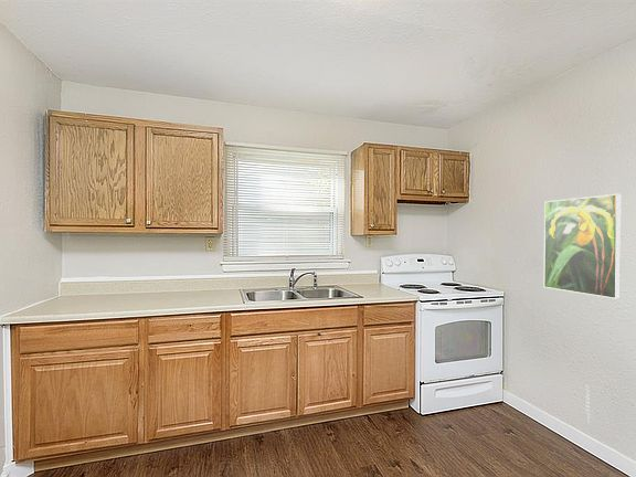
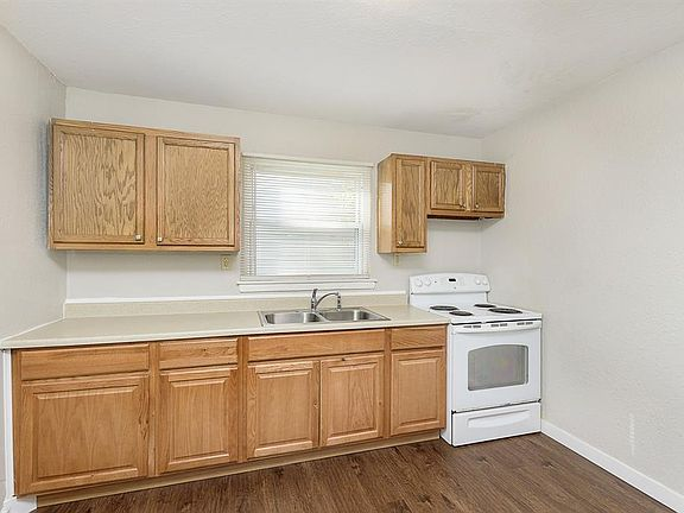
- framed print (577, 245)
